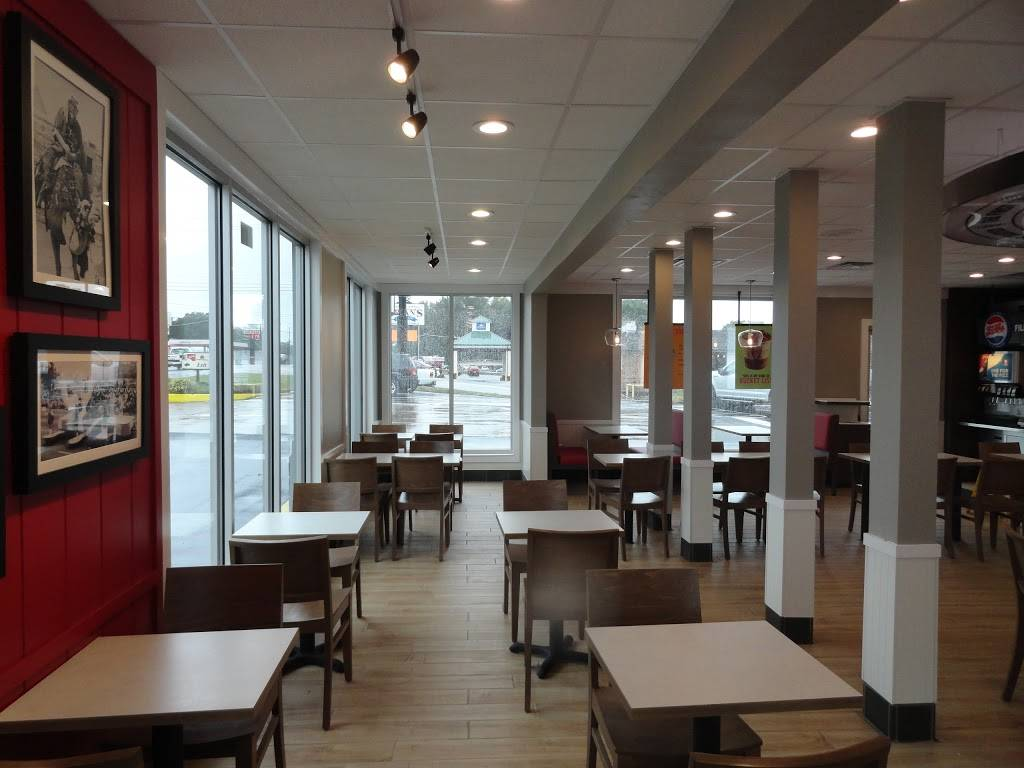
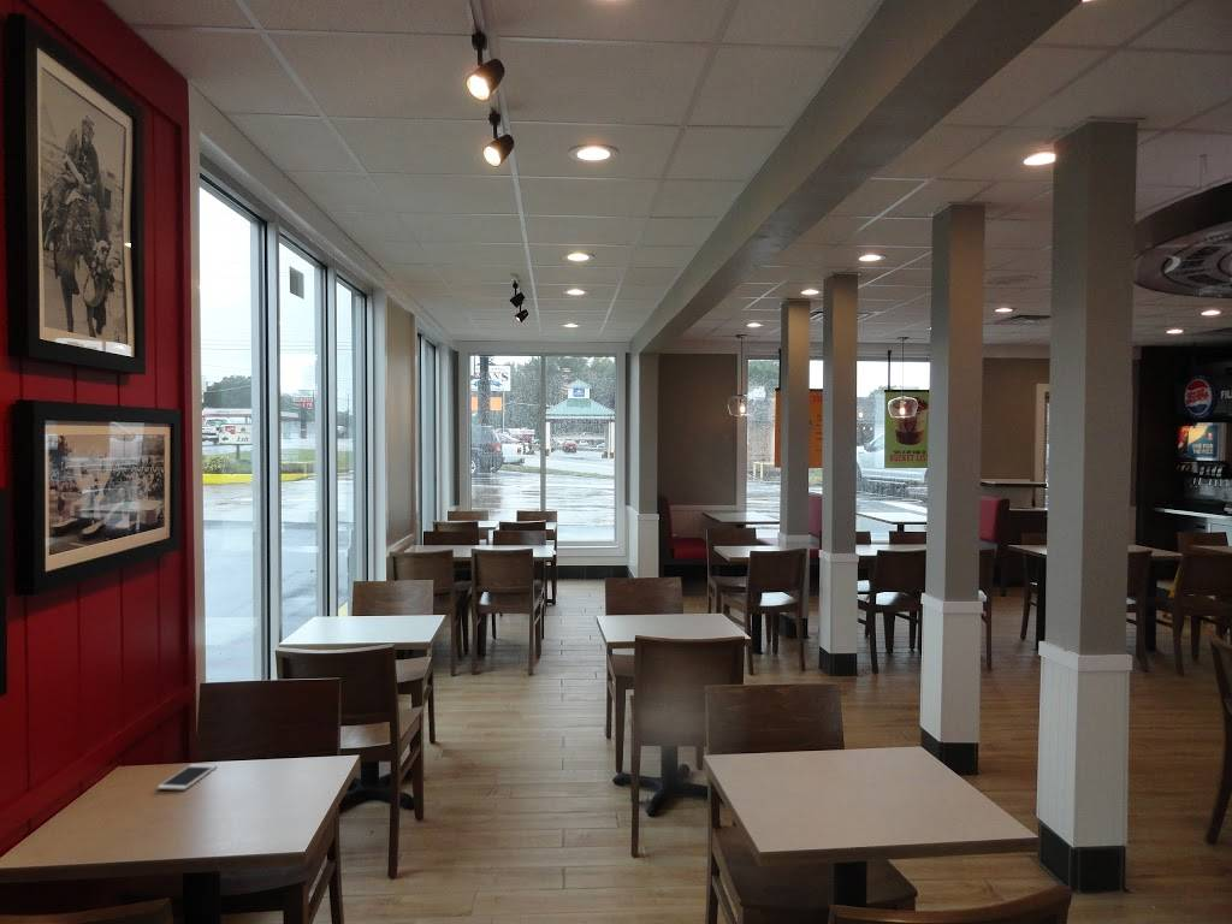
+ cell phone (188, 776)
